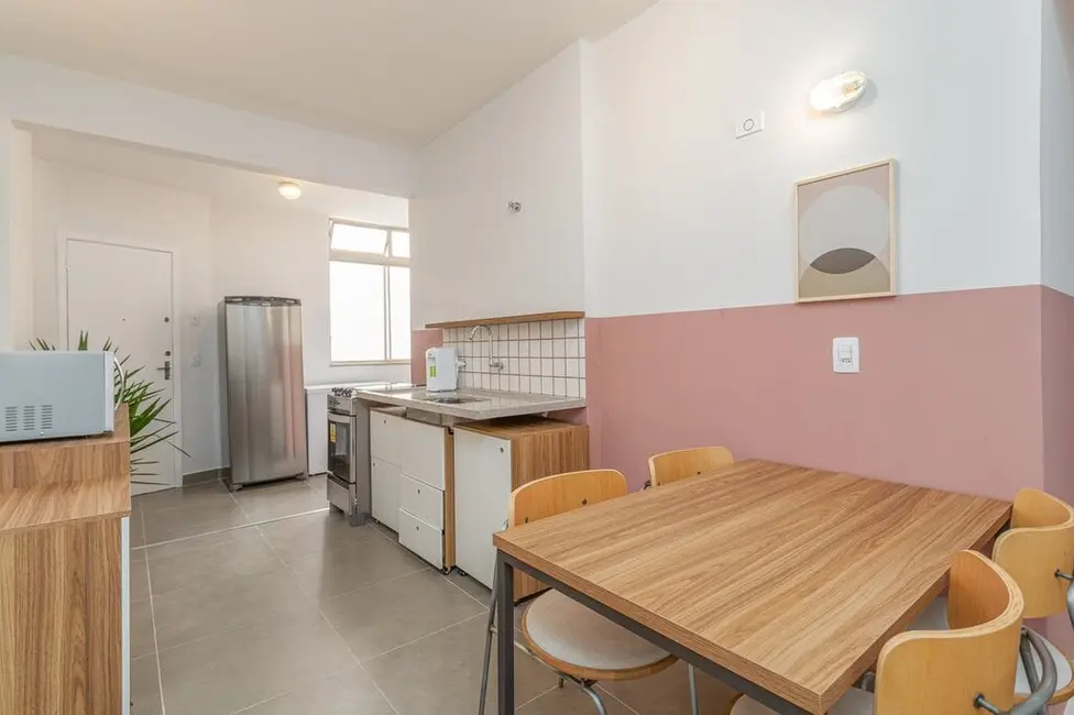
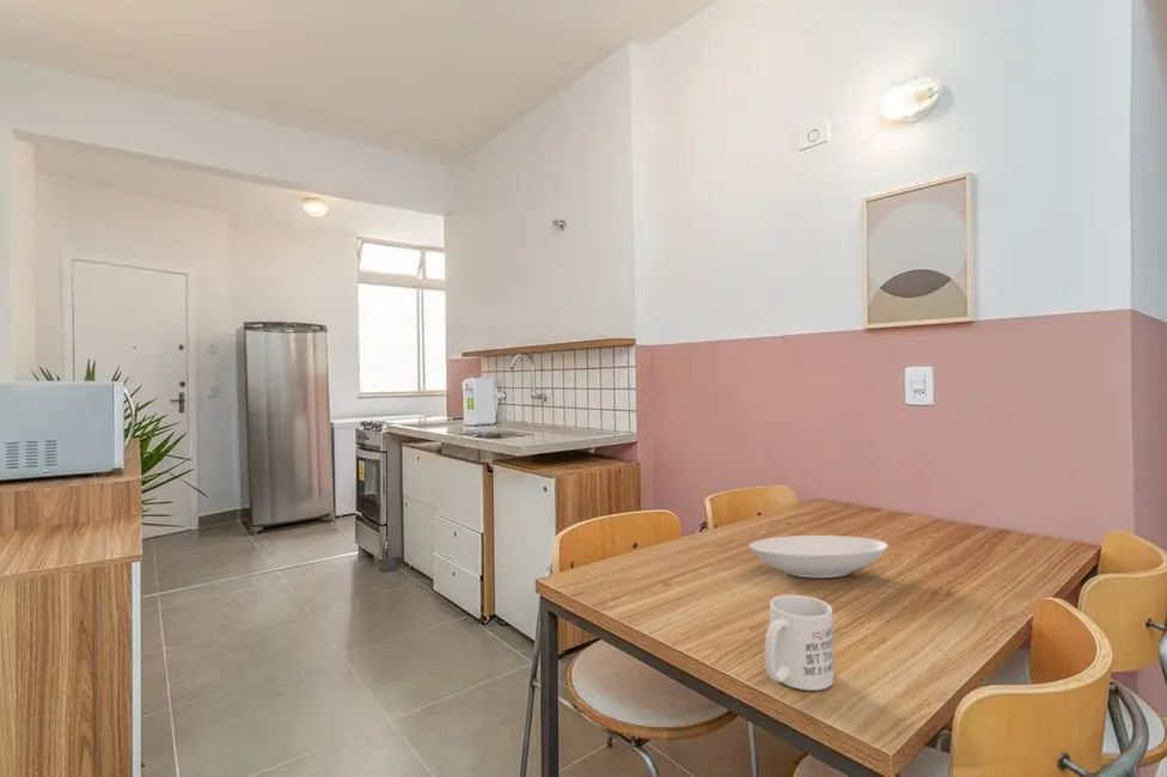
+ bowl (818, 558)
+ mug (793, 643)
